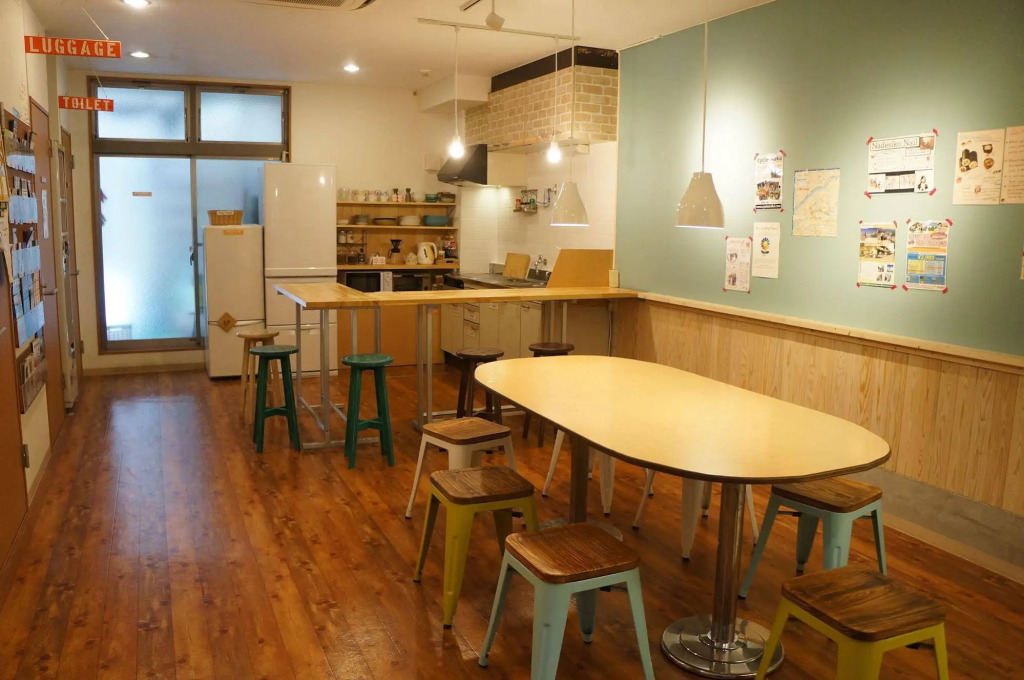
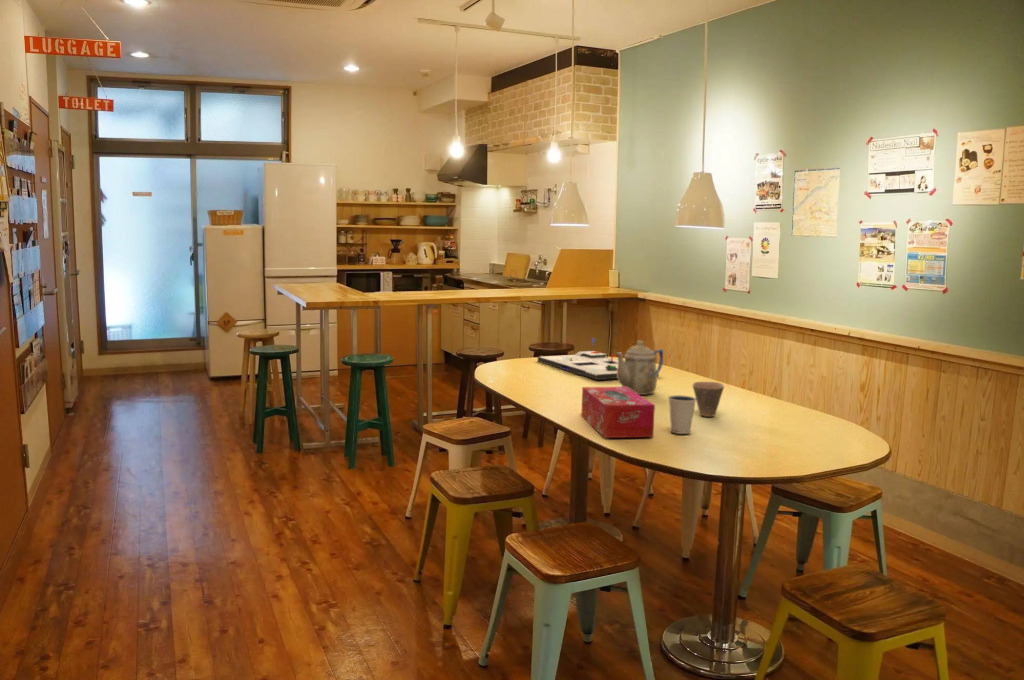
+ tissue box (616, 410)
+ board game (595, 356)
+ teapot (639, 366)
+ dixie cup (681, 415)
+ cup (707, 399)
